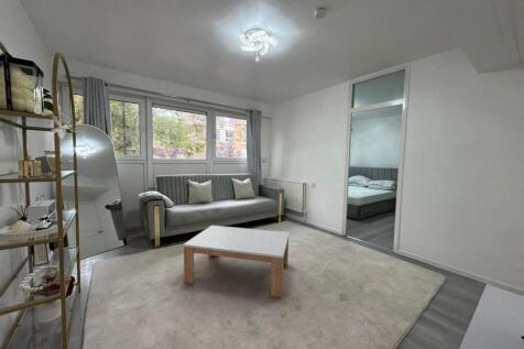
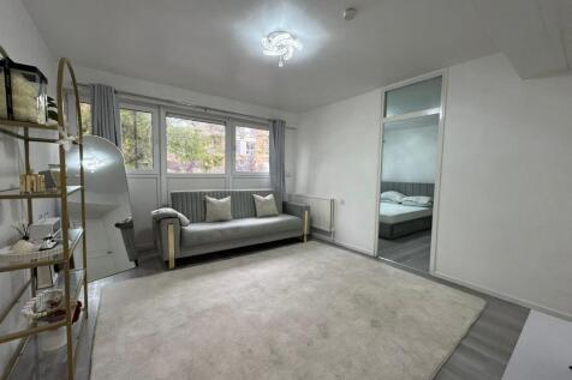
- coffee table (240, 254)
